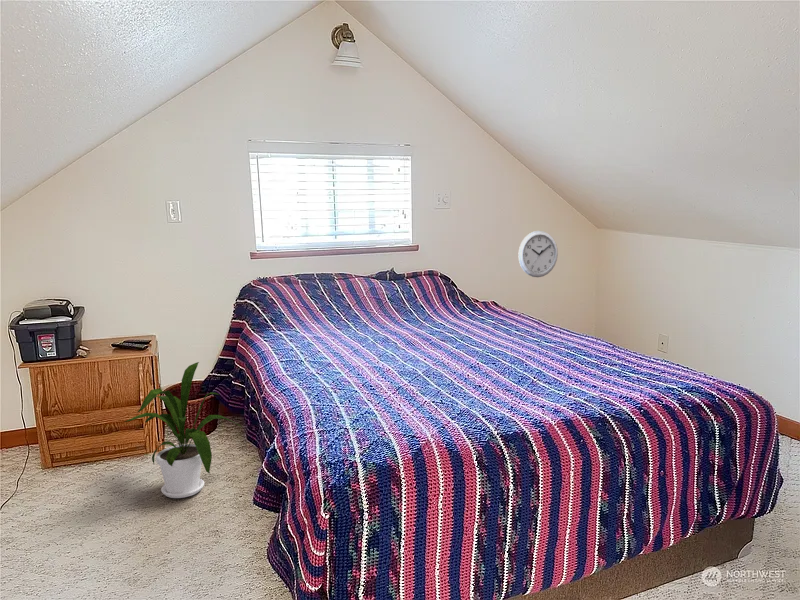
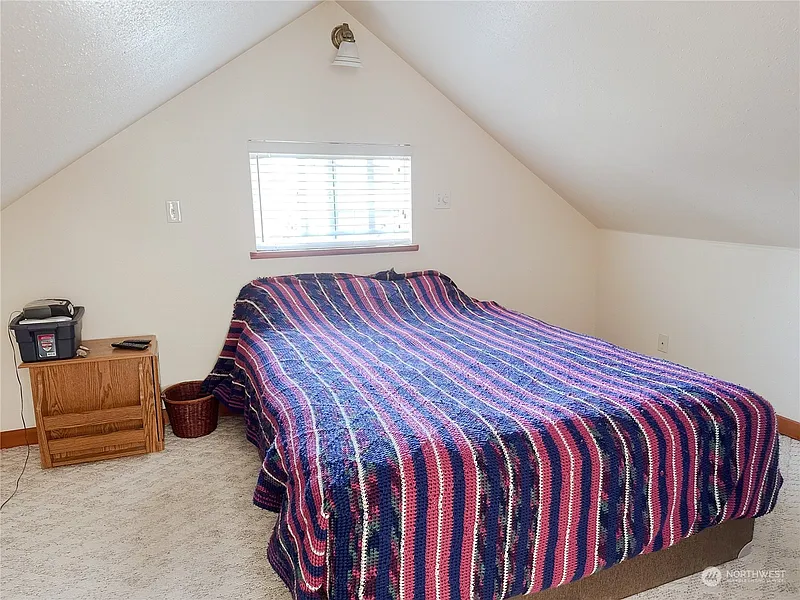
- house plant (180, 430)
- wall clock (538, 254)
